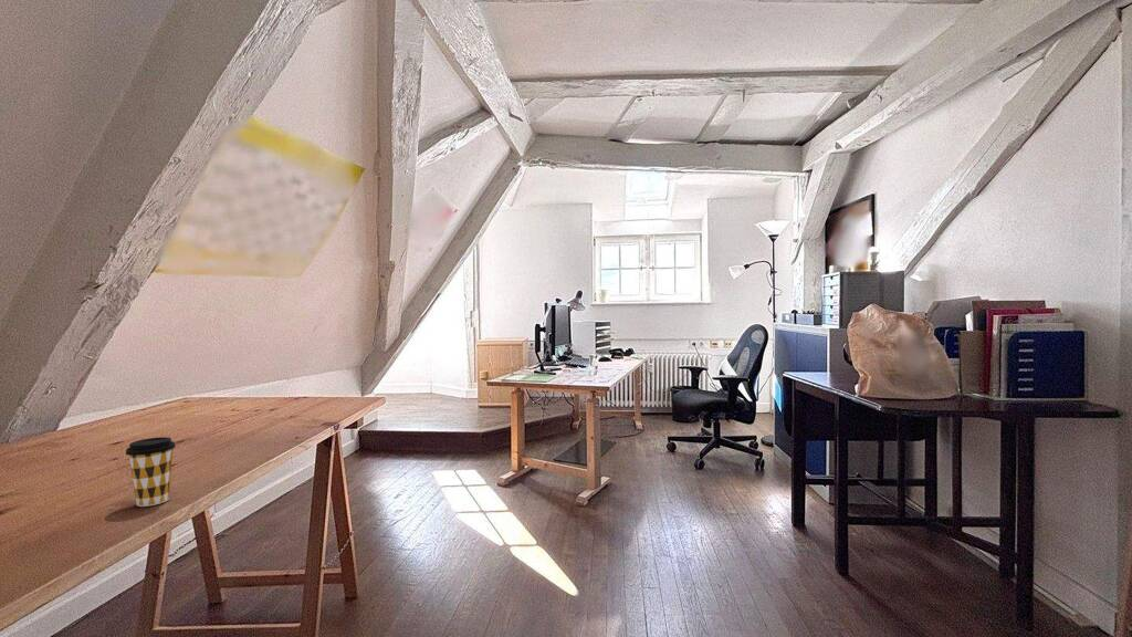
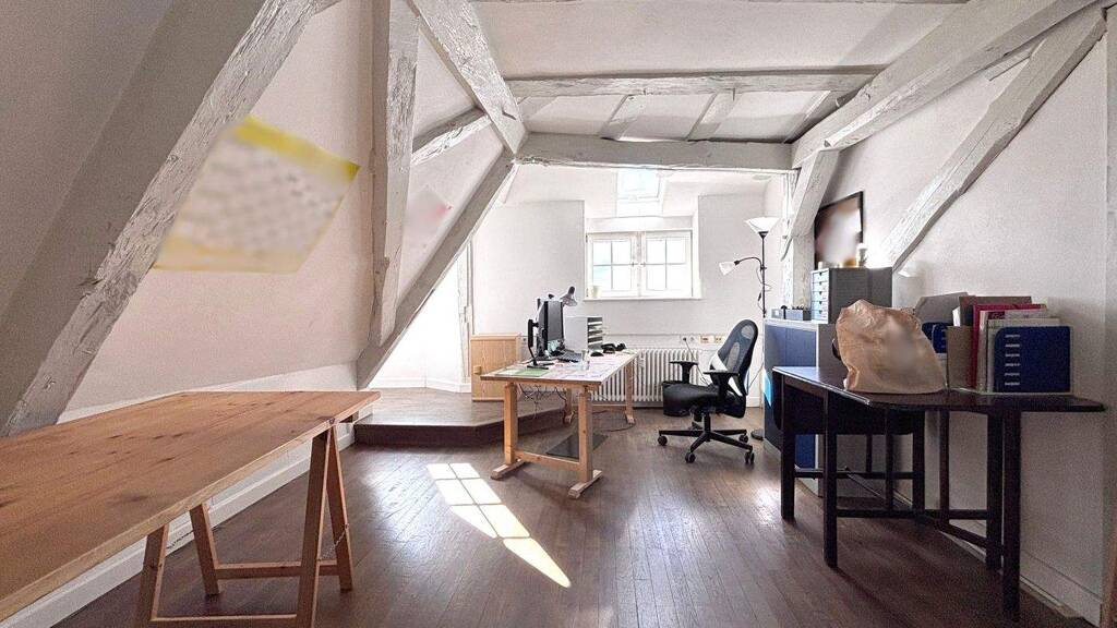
- coffee cup (151, 471)
